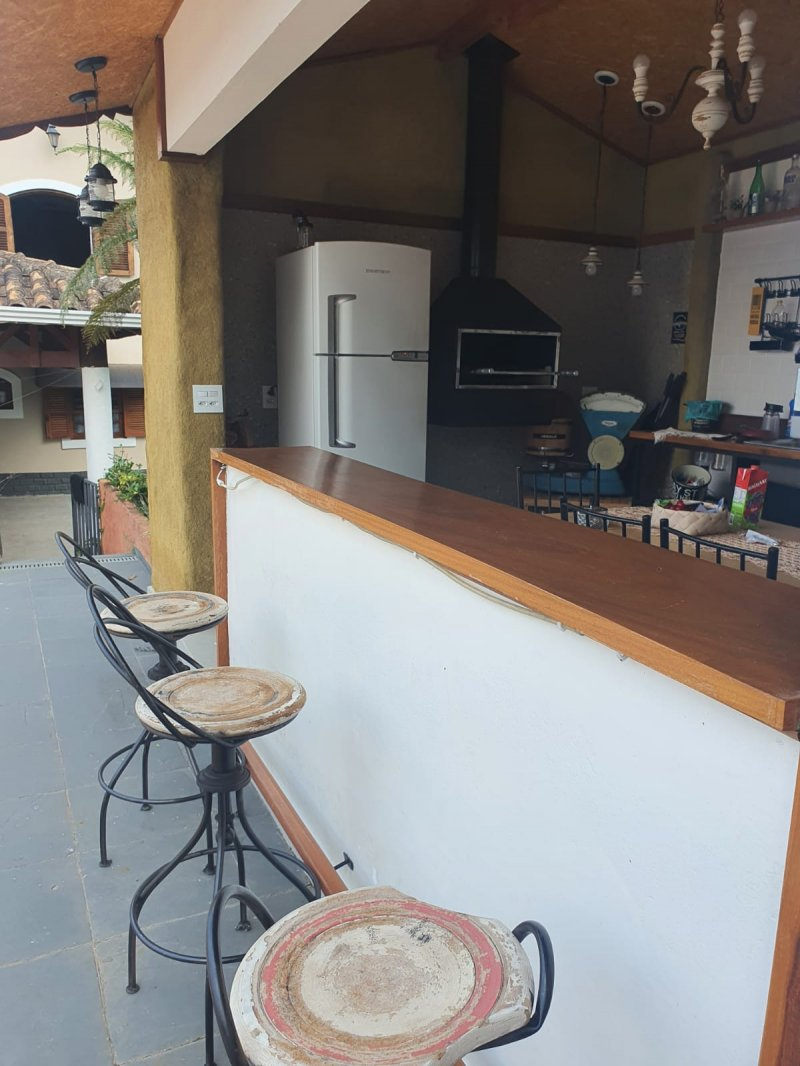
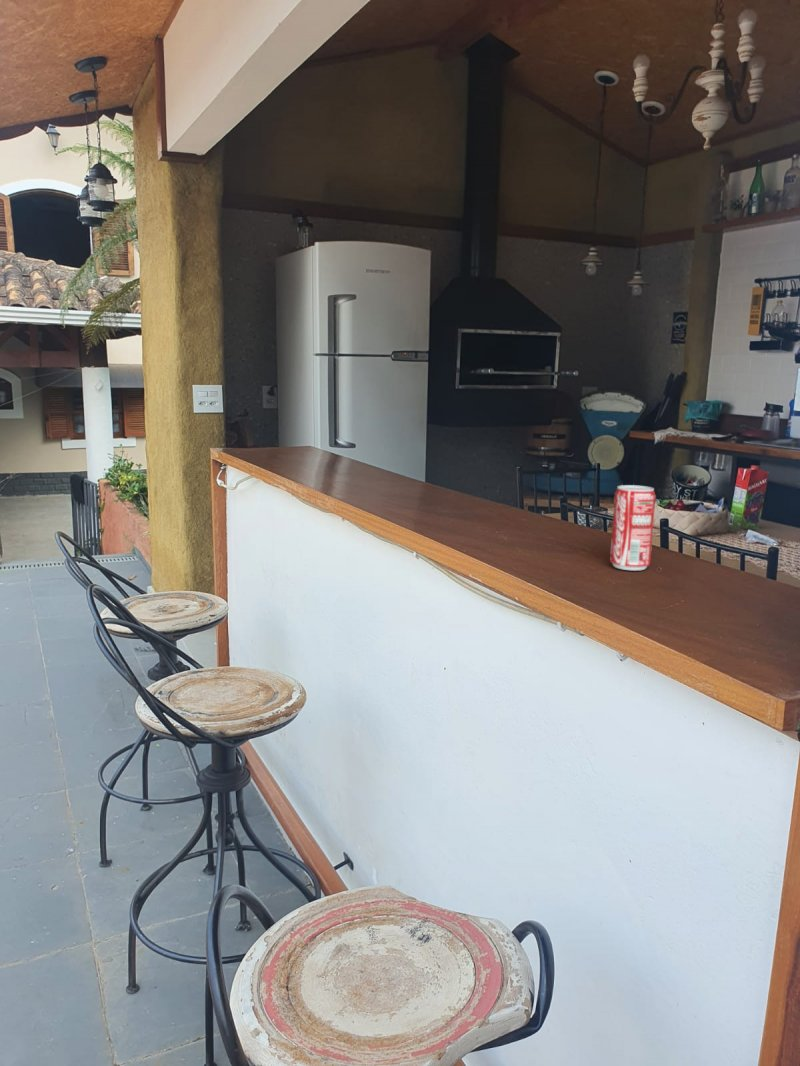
+ beverage can (632, 527)
